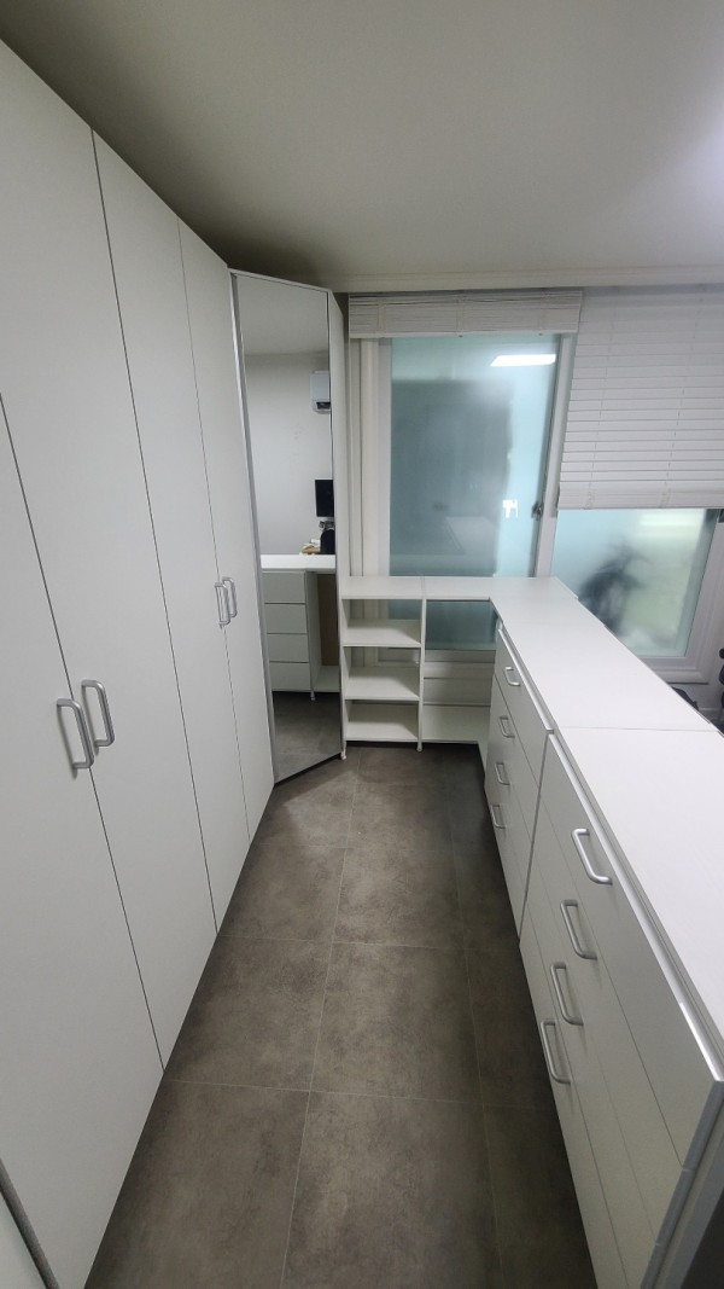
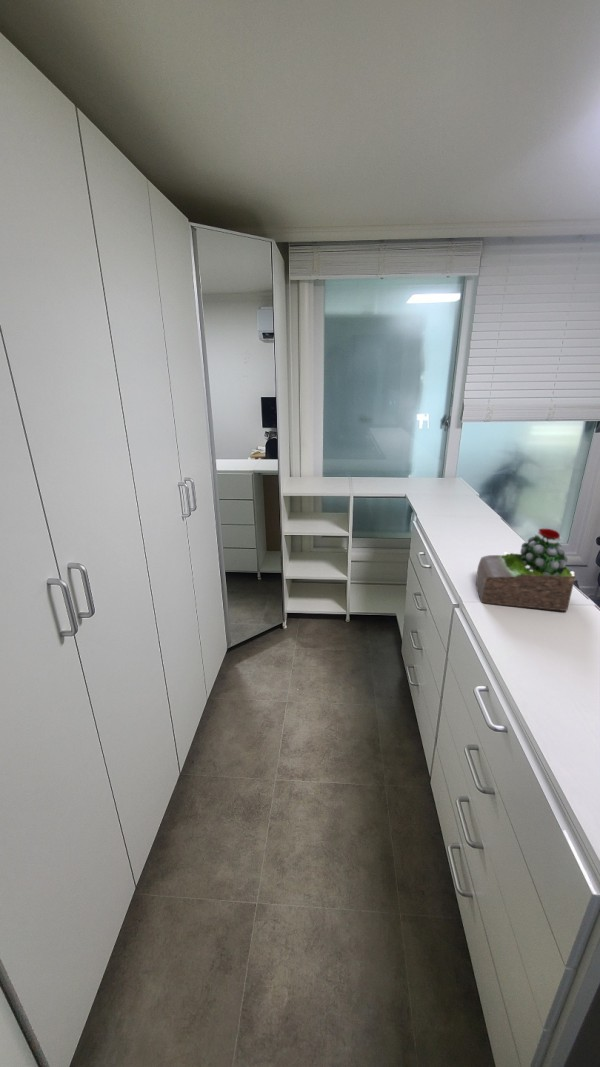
+ succulent plant (522, 561)
